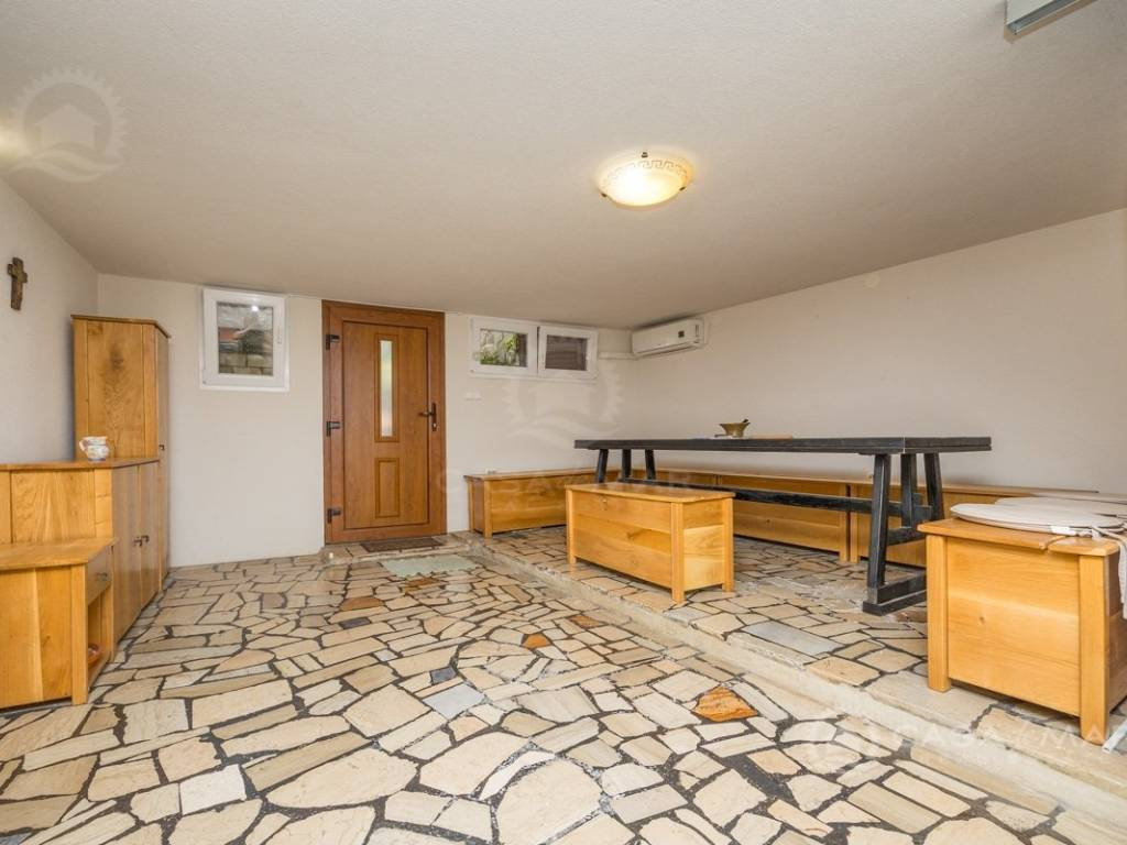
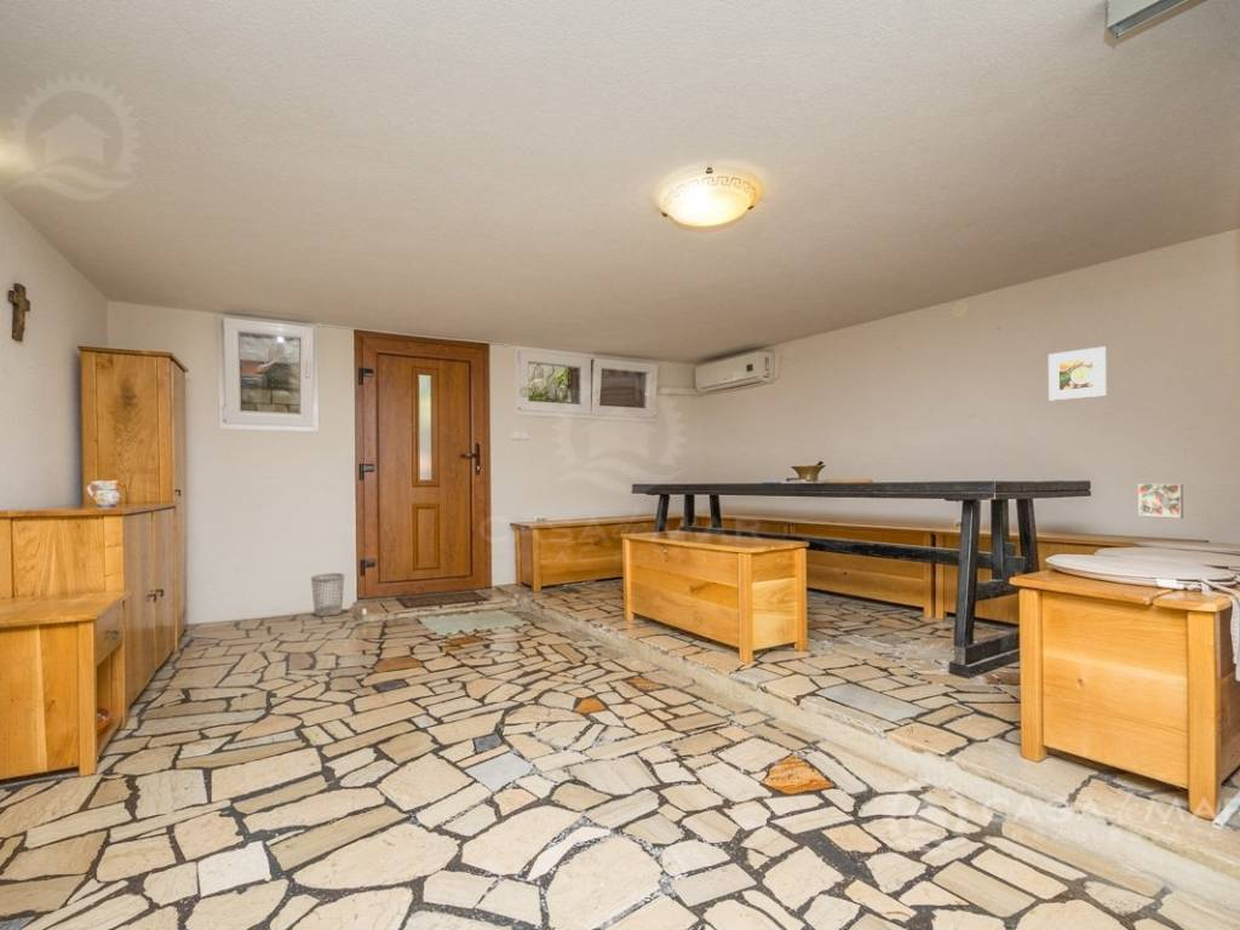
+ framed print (1075, 374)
+ wastebasket (328, 593)
+ decorative tile (1159, 500)
